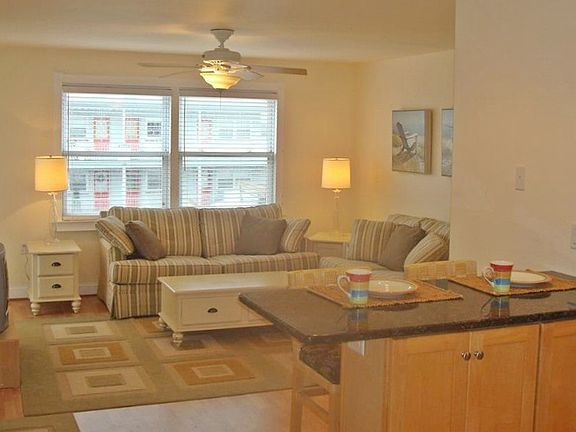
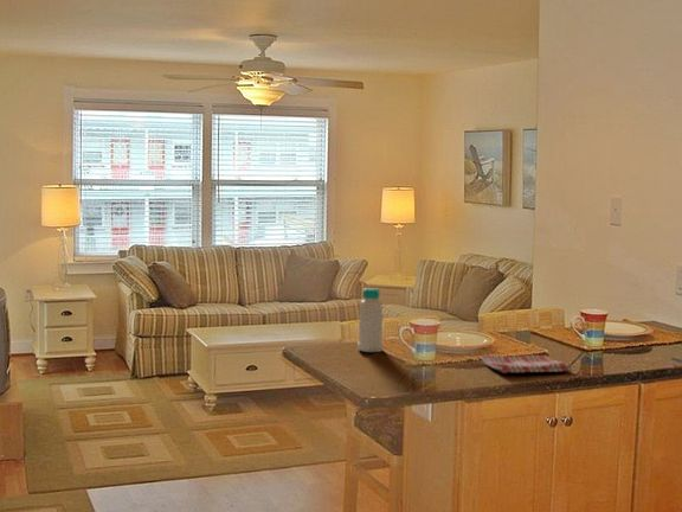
+ bottle (371, 319)
+ dish towel (526, 363)
